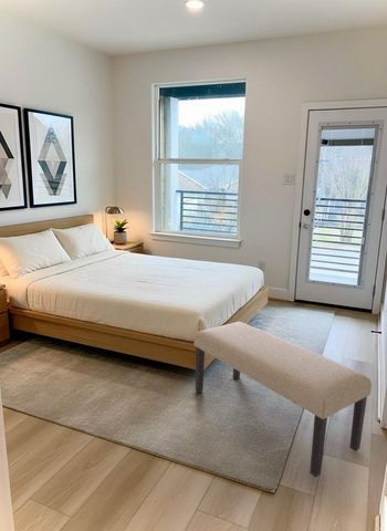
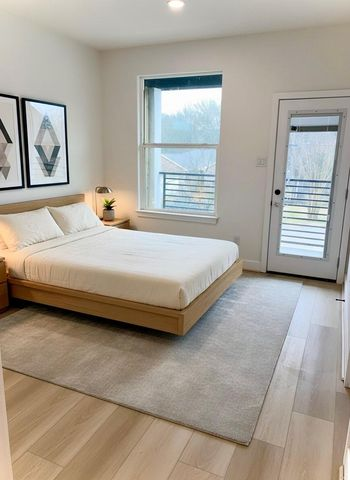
- bench (270, 383)
